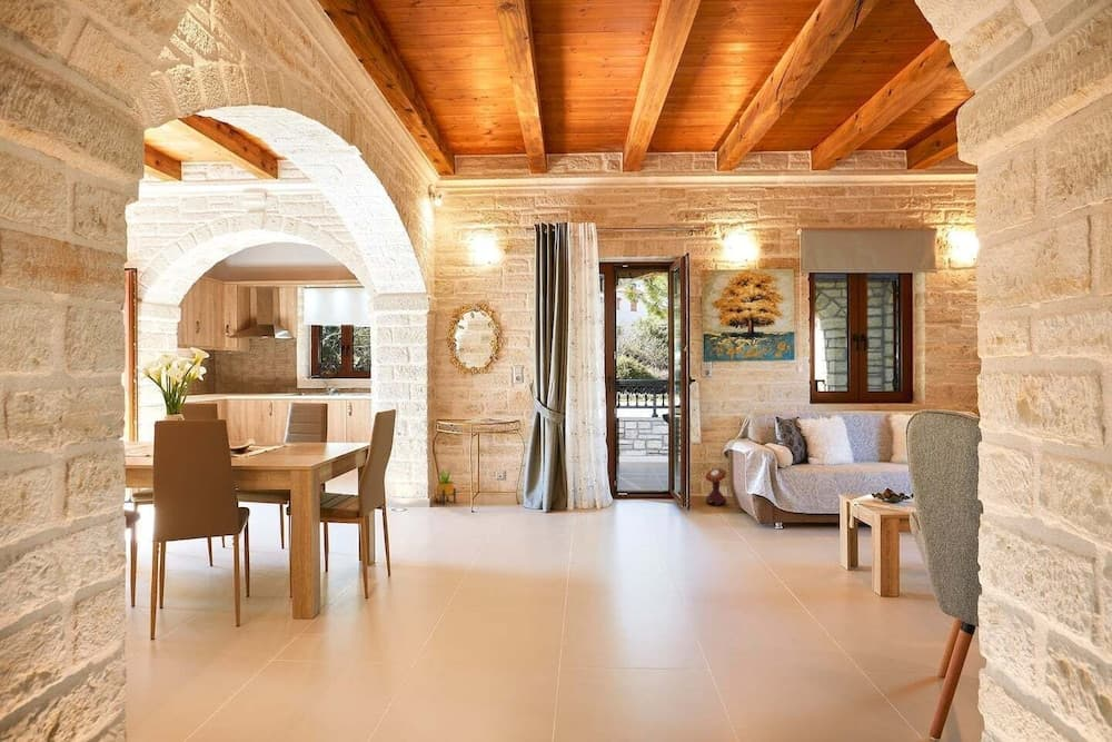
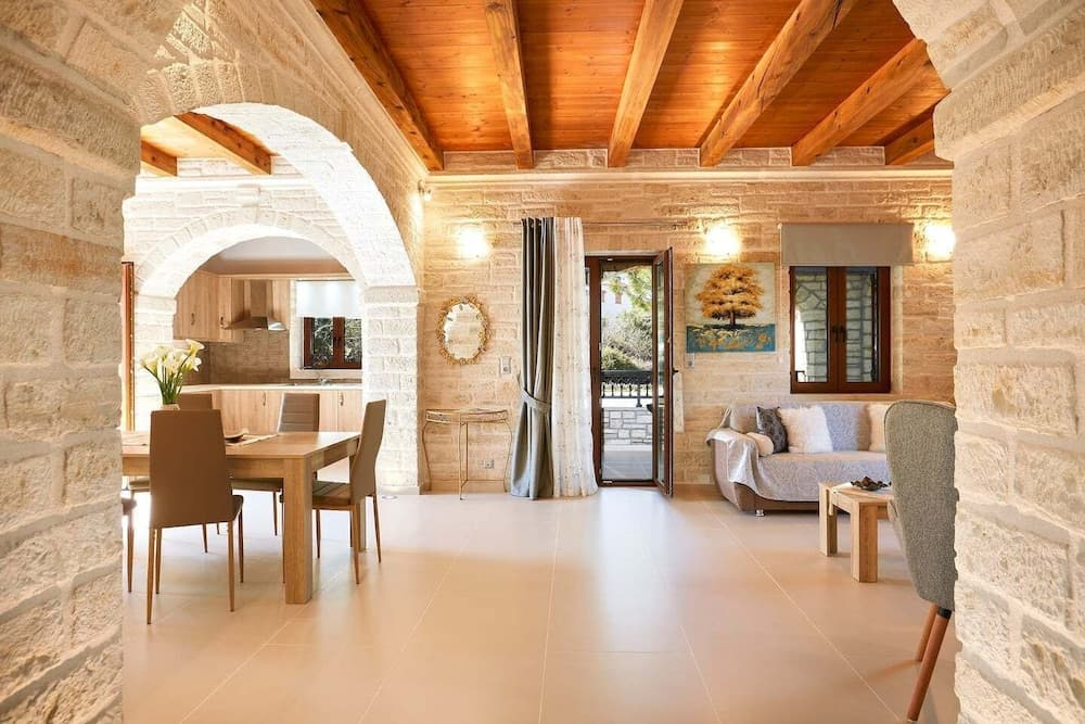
- potted plant (445, 485)
- mushroom (715, 486)
